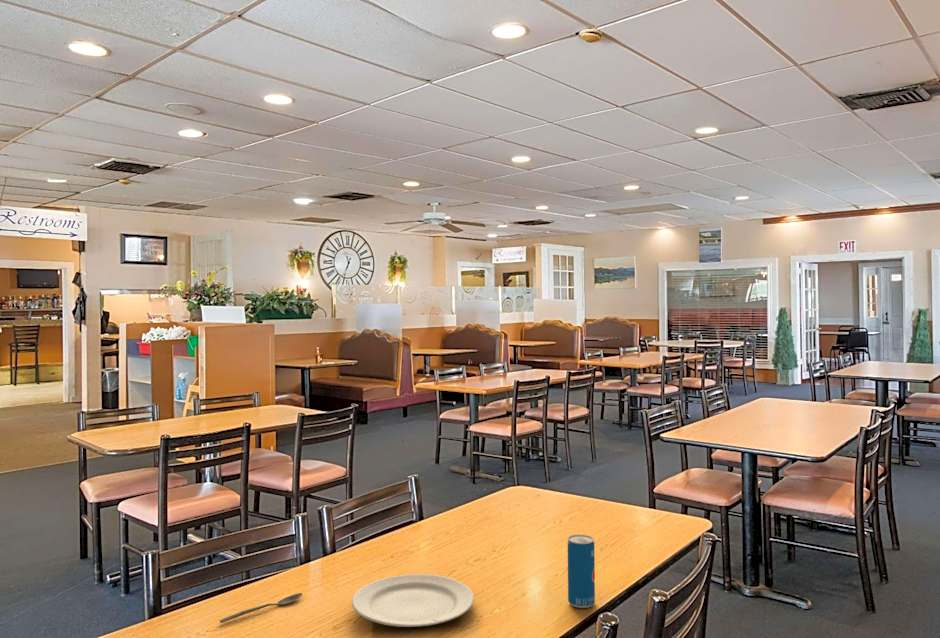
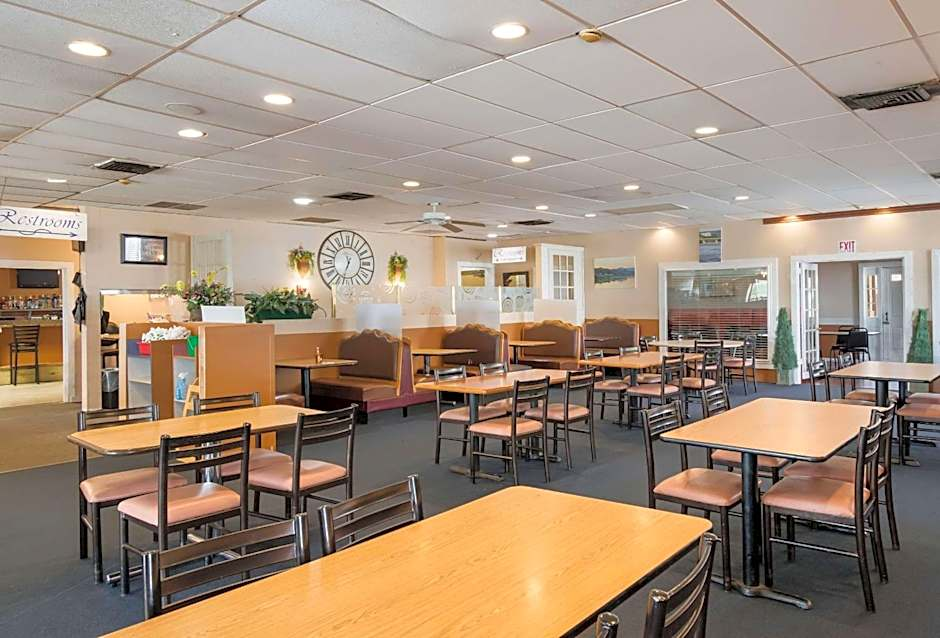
- spoon (262, 607)
- chinaware (413, 602)
- beverage can (581, 571)
